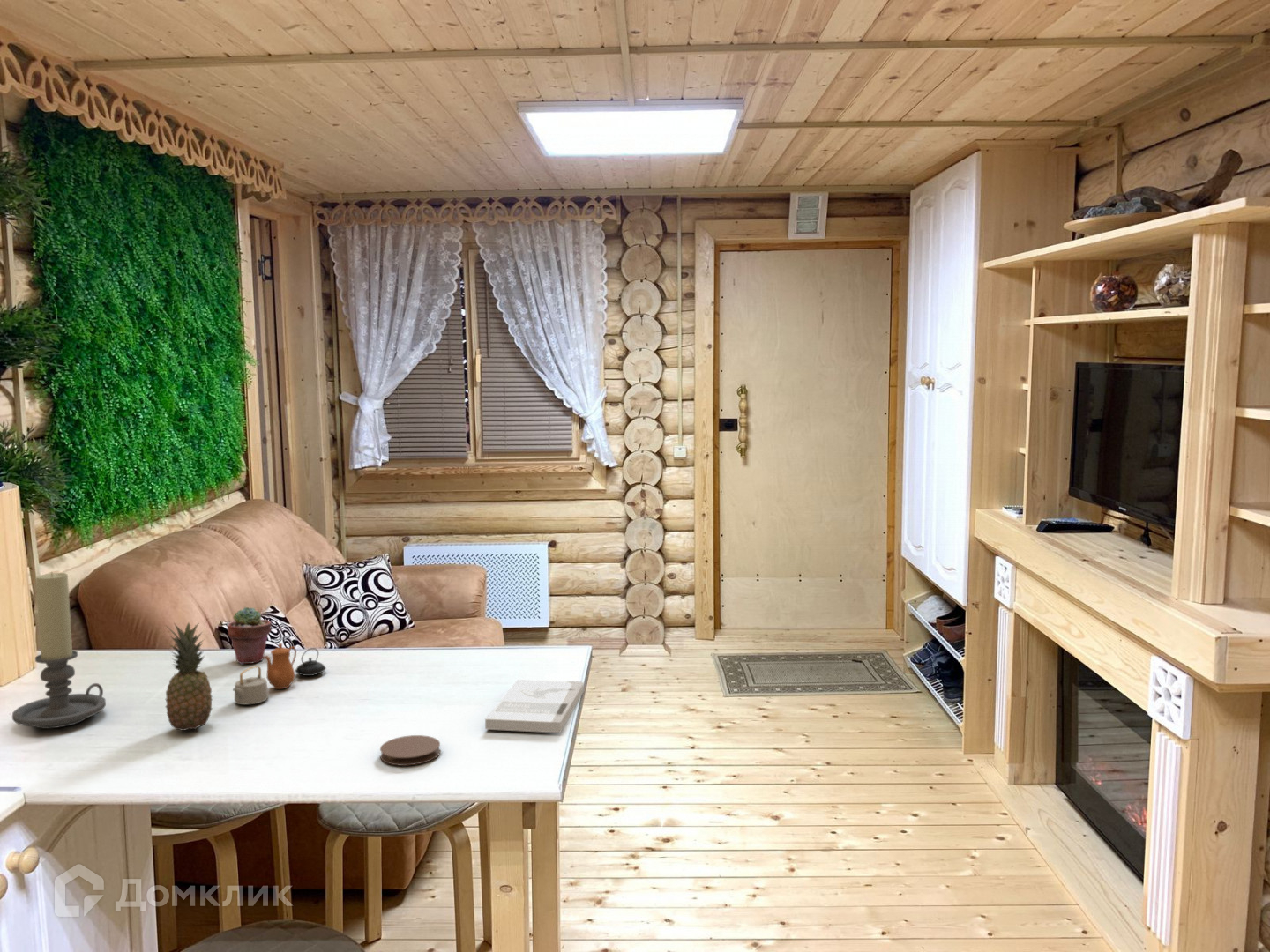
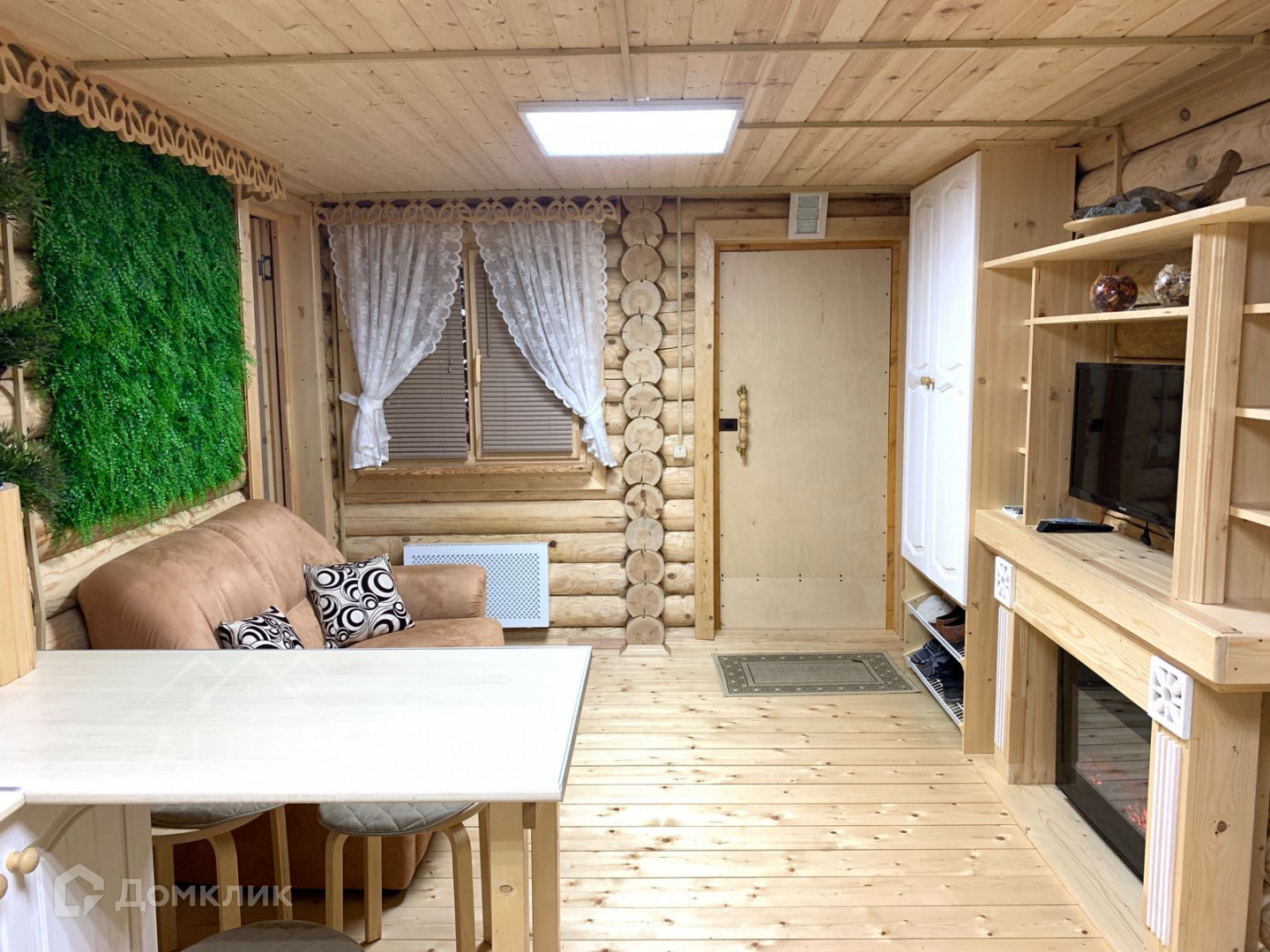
- teapot (279, 666)
- coaster (410, 749)
- potted succulent (250, 633)
- candle holder (63, 643)
- fruit (187, 674)
- book (537, 704)
